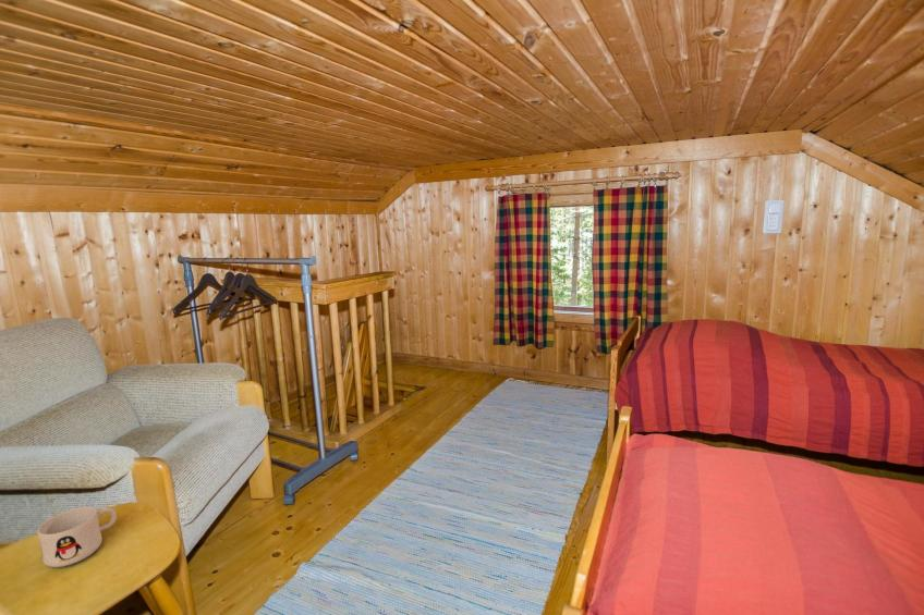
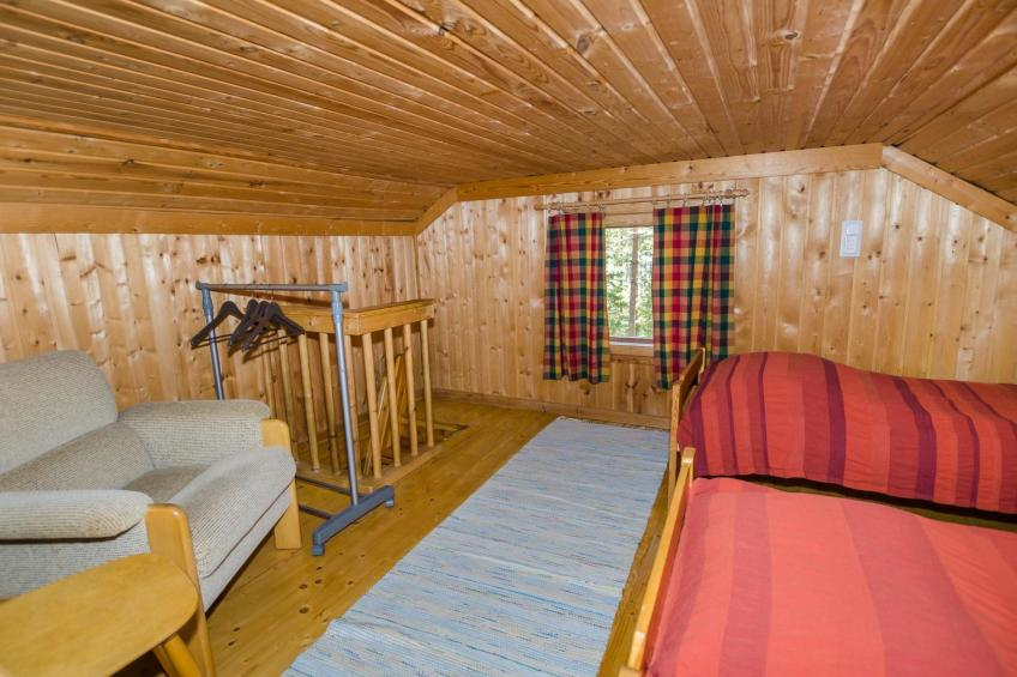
- mug (81, 531)
